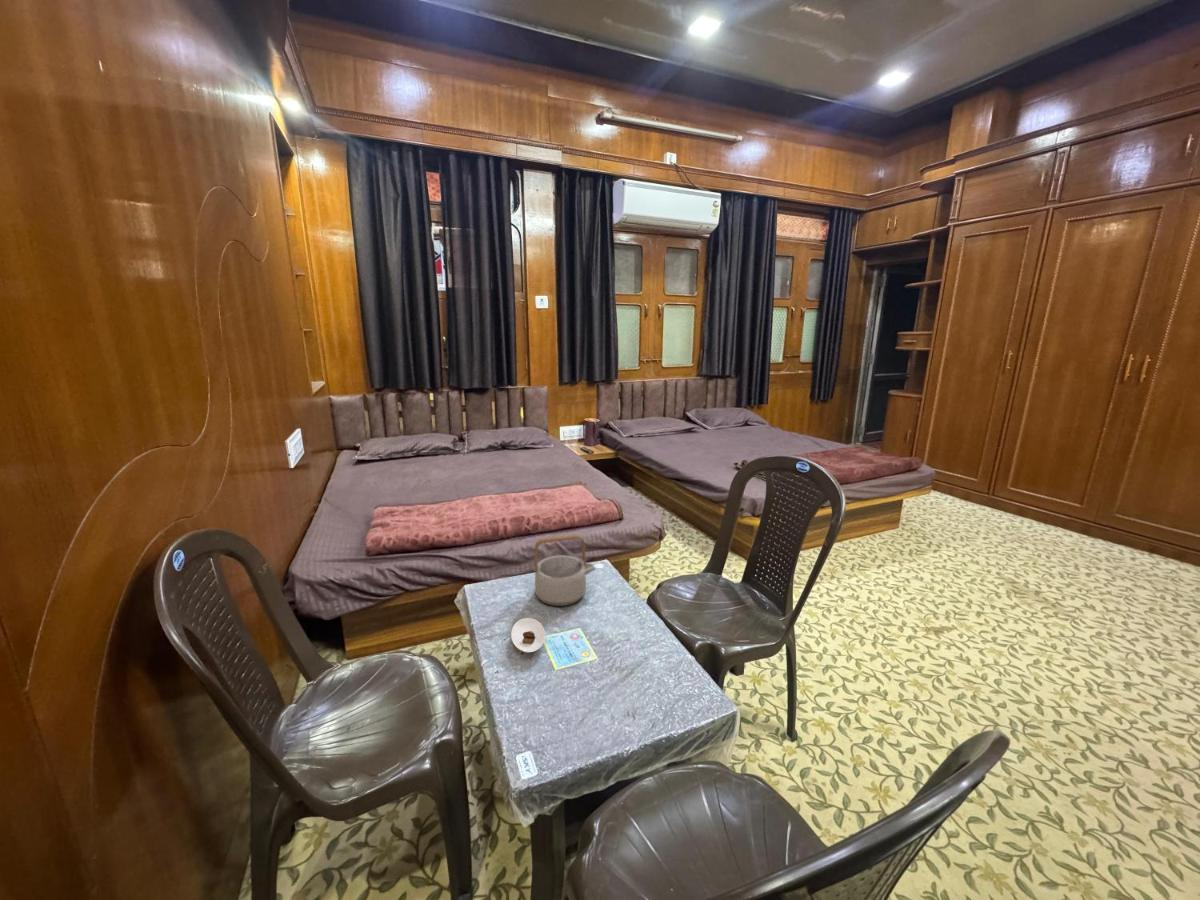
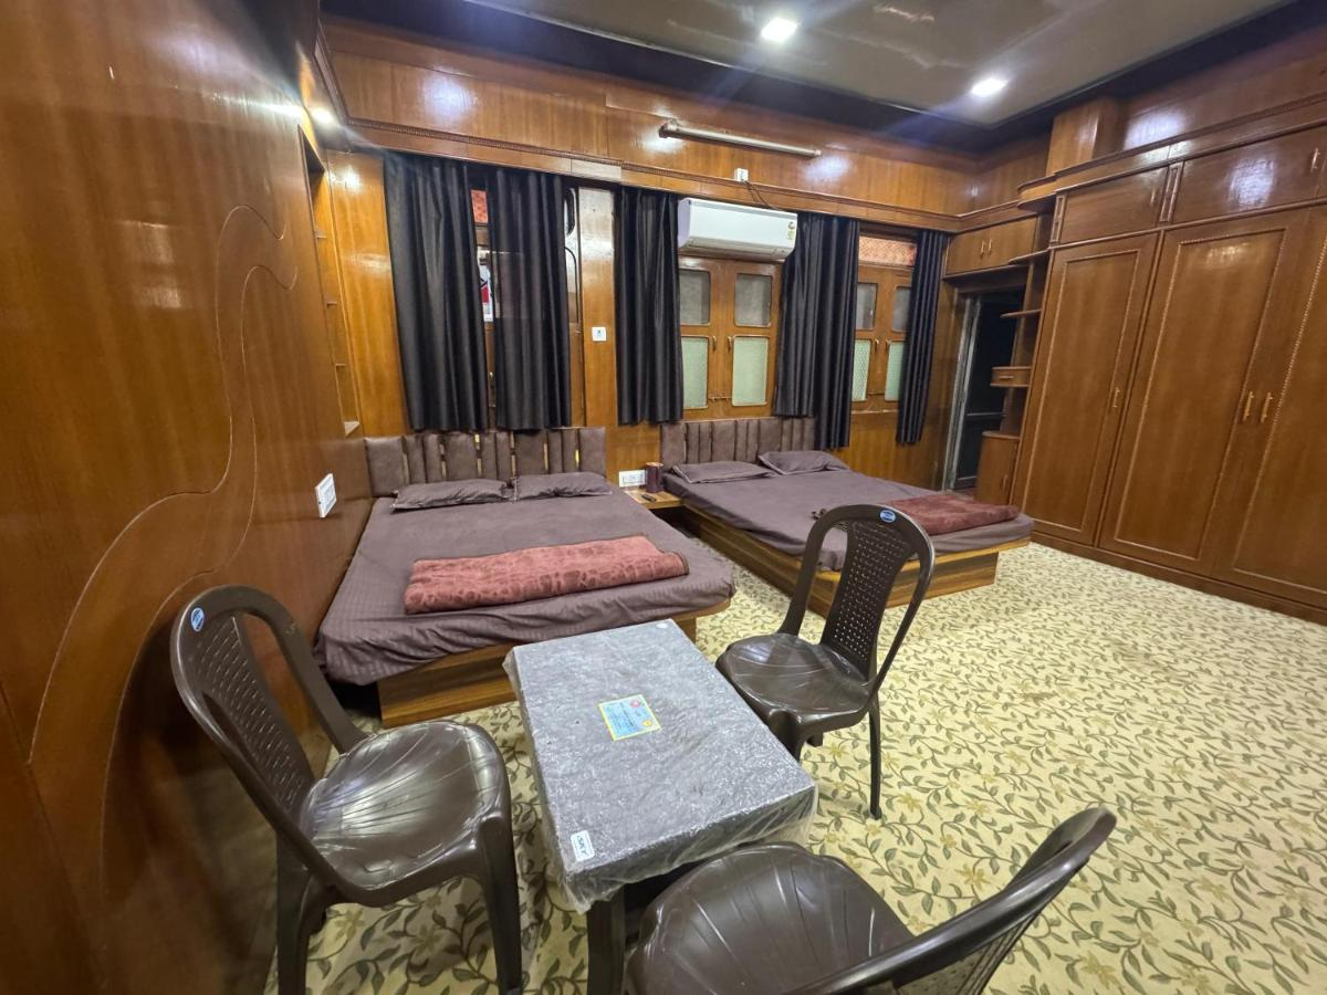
- teapot (565, 565)
- saucer (528, 637)
